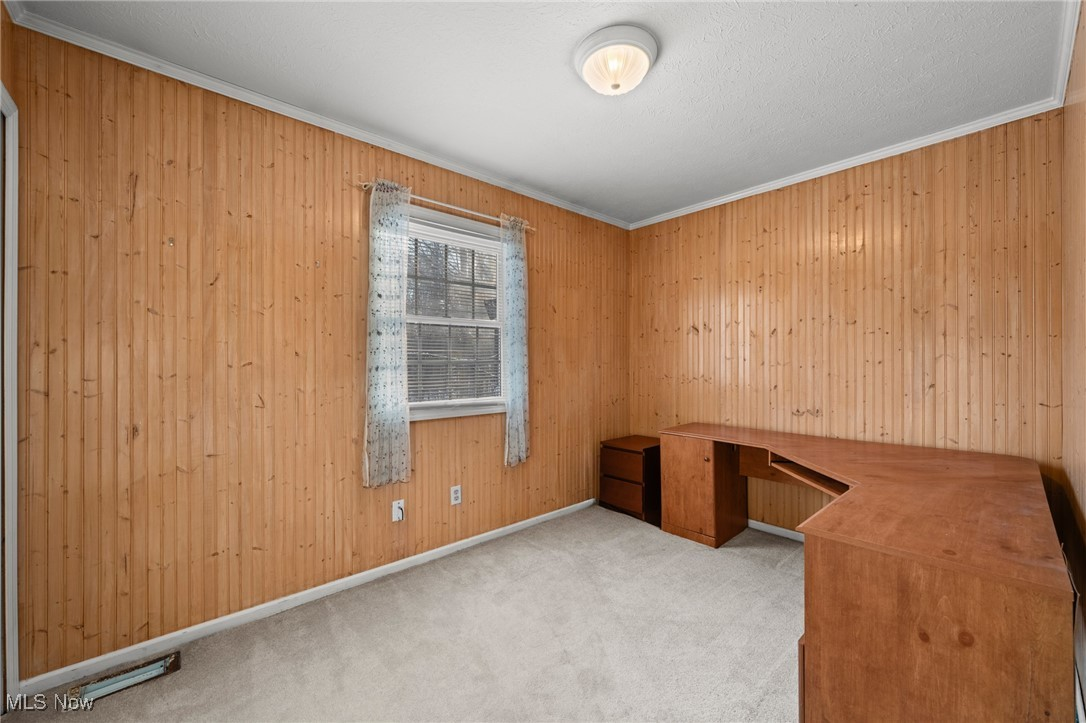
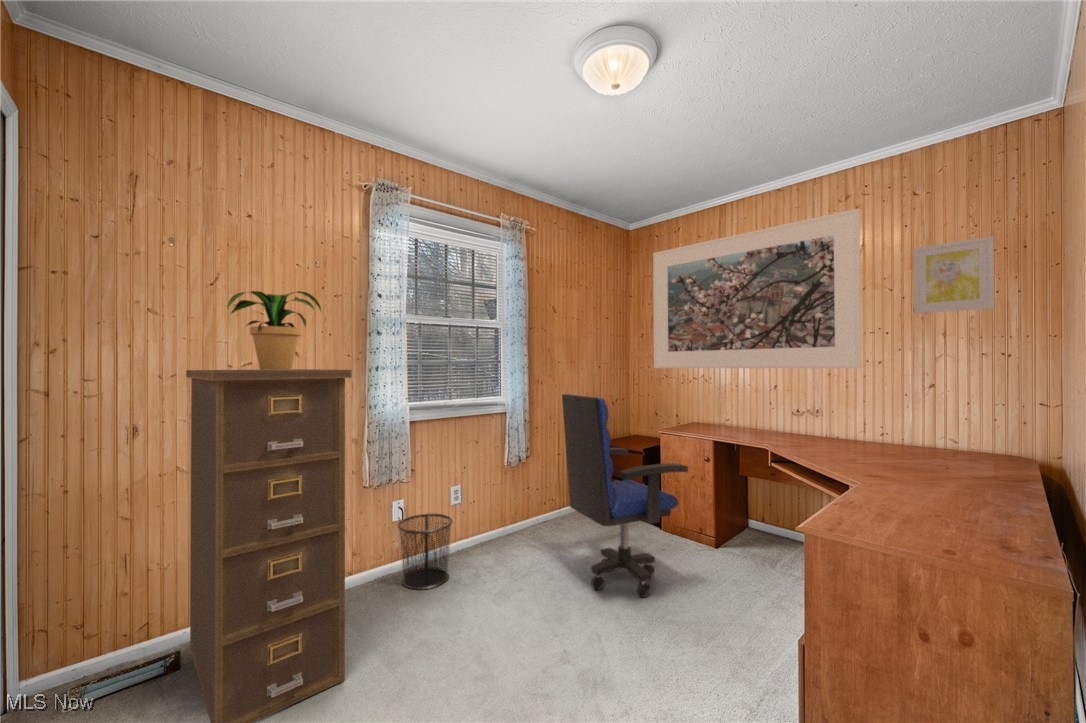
+ potted plant (276, 329)
+ filing cabinet (264, 516)
+ waste bin (425, 550)
+ office chair (616, 489)
+ wall art (952, 276)
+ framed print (740, 301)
